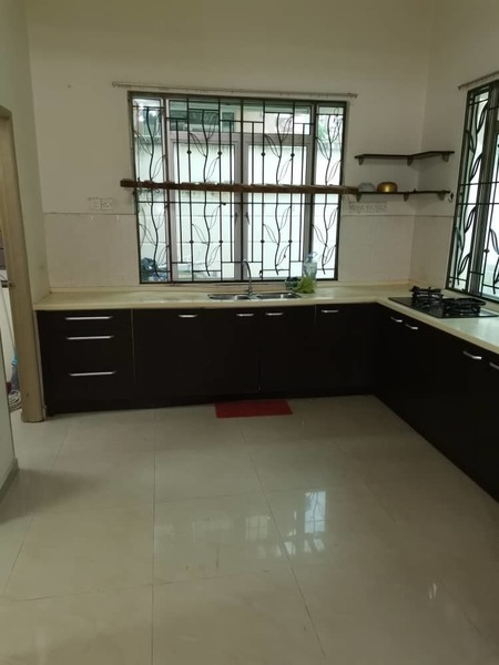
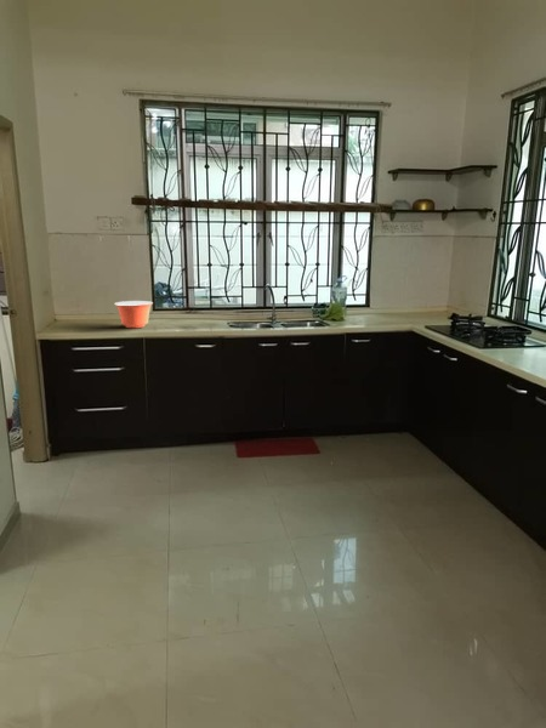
+ mixing bowl (133, 314)
